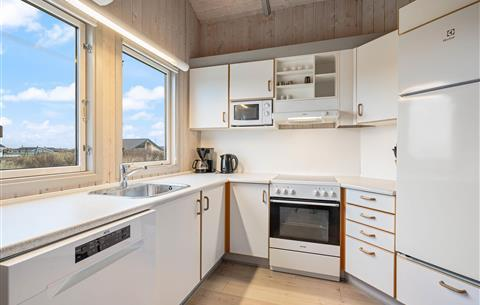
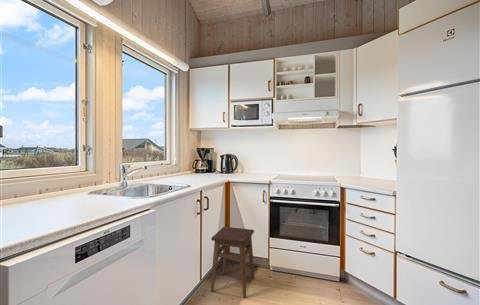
+ stool (233, 258)
